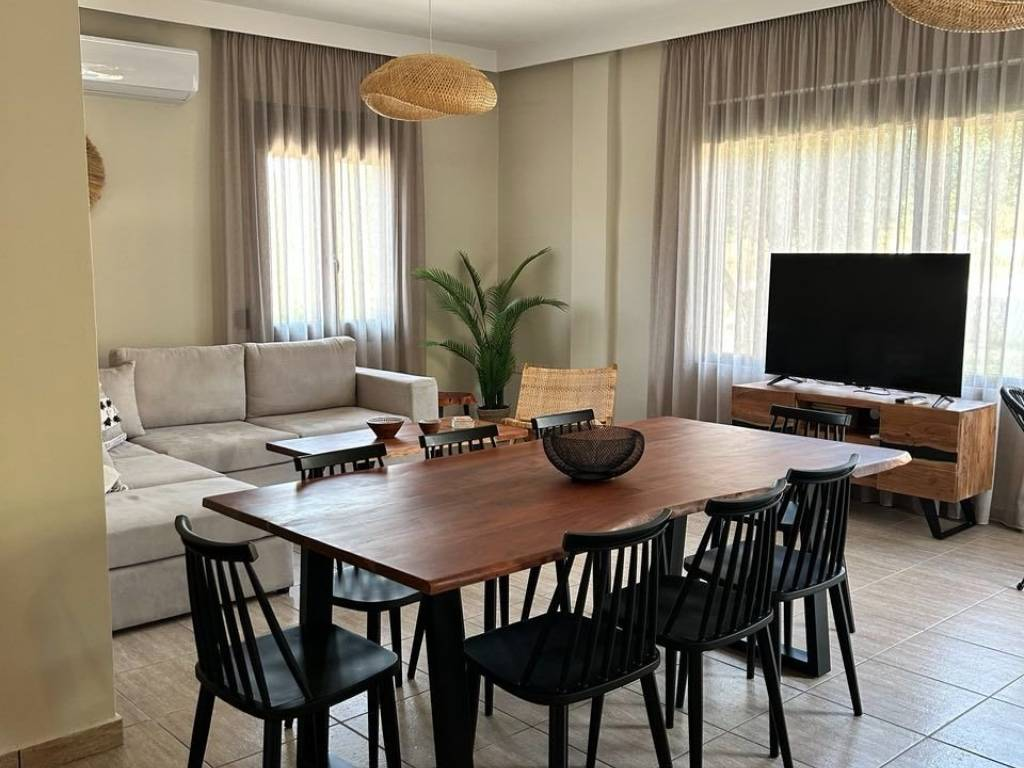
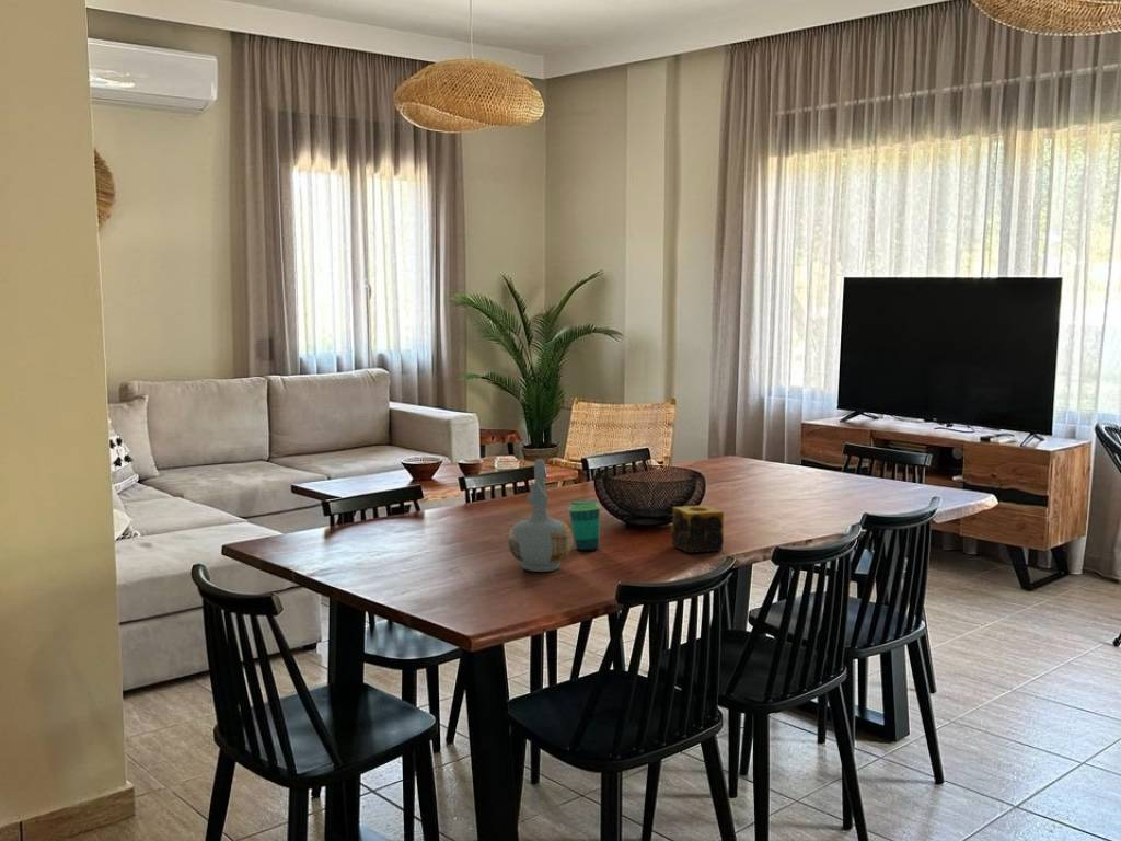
+ cup (583, 525)
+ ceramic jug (540, 515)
+ candle (696, 528)
